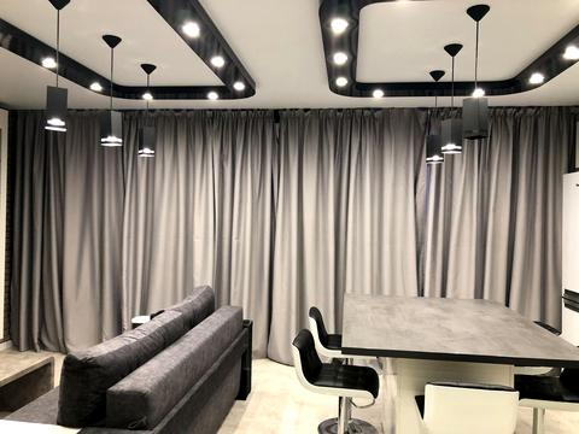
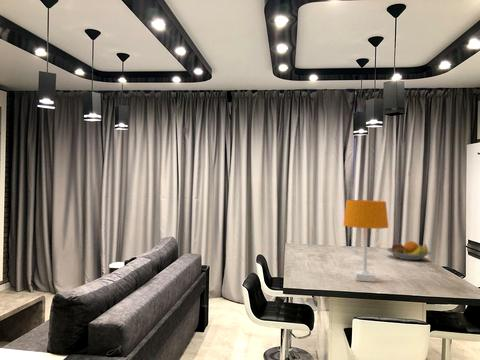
+ fruit bowl (408, 249)
+ desk lamp (365, 240)
